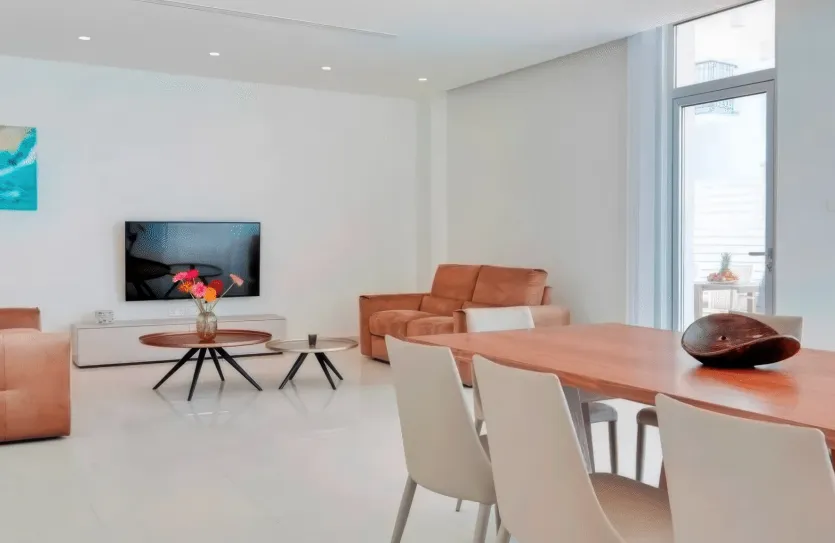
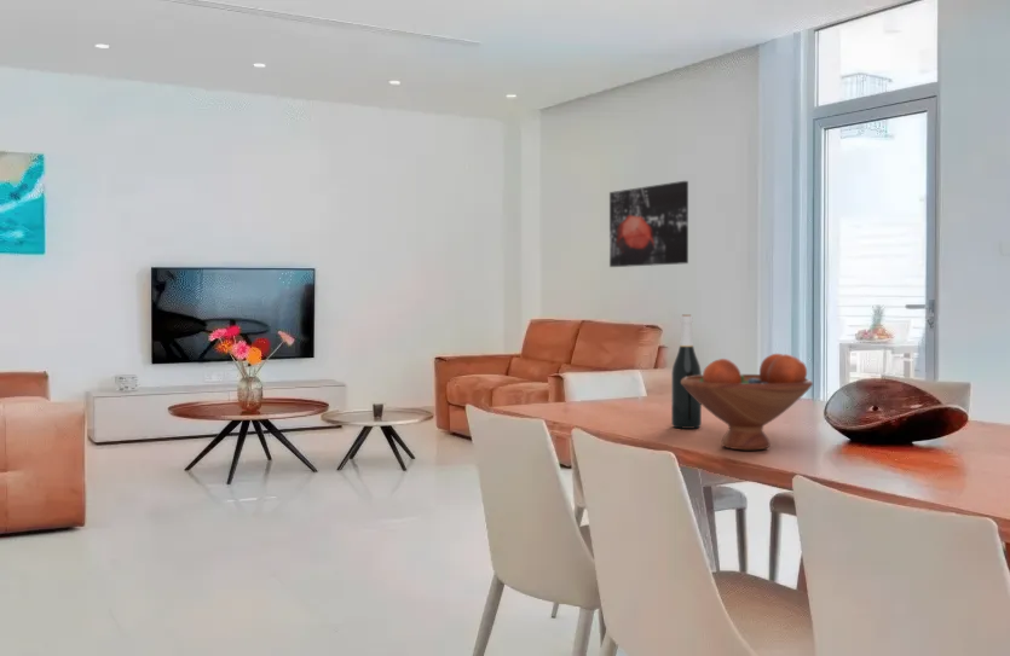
+ wall art (646, 226)
+ wine bottle (686, 370)
+ fruit bowl (745, 400)
